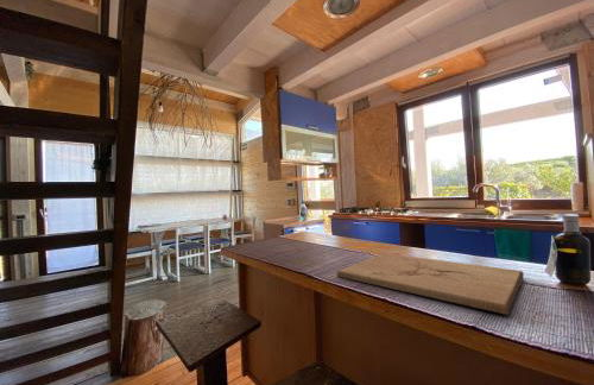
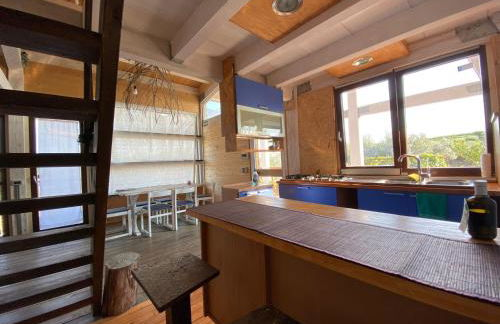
- cutting board (424, 273)
